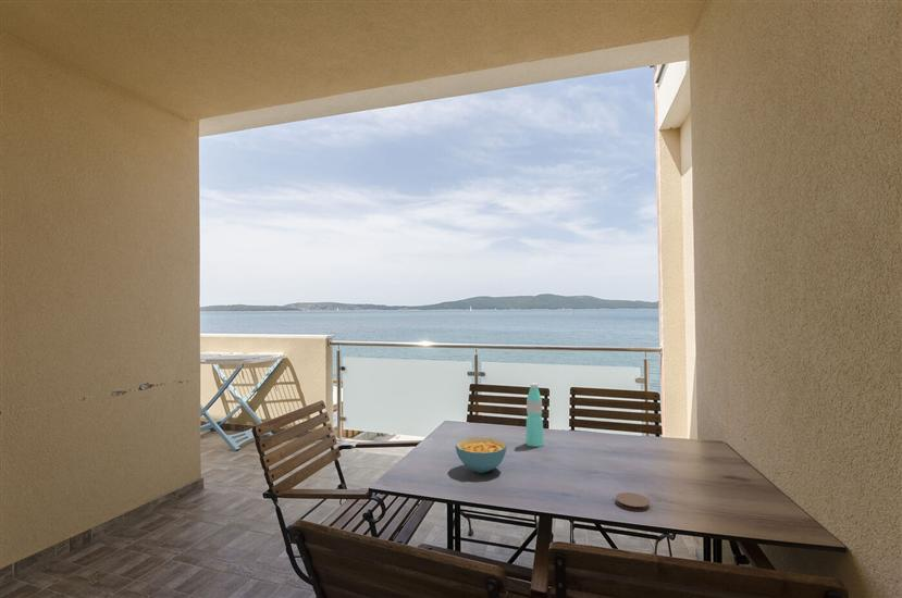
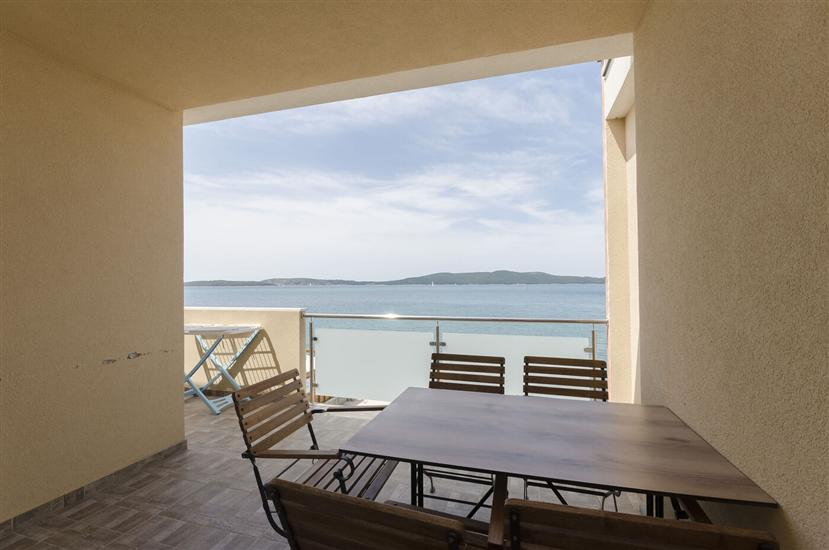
- cereal bowl (481, 457)
- water bottle (534, 413)
- coaster (632, 501)
